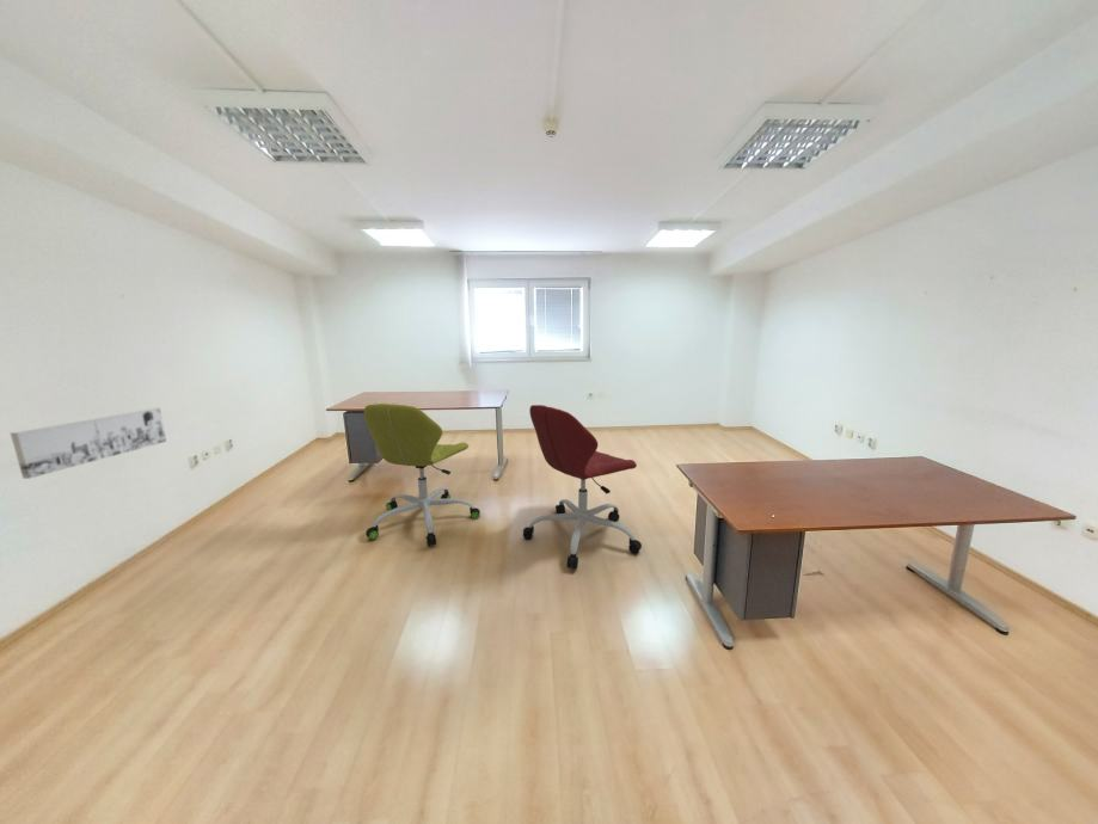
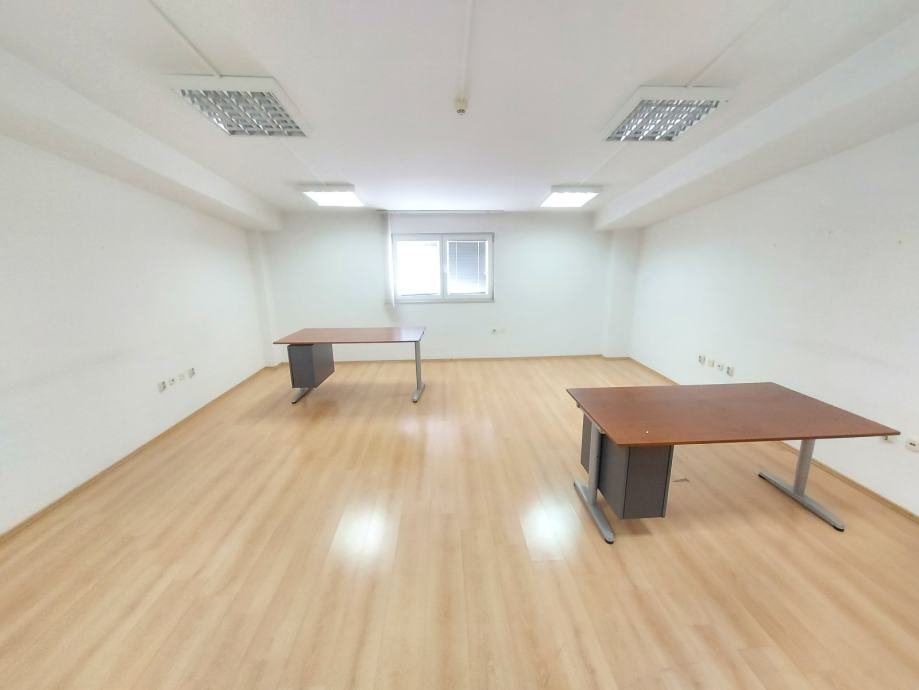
- office chair (418, 461)
- office chair (584, 469)
- wall art (102, 437)
